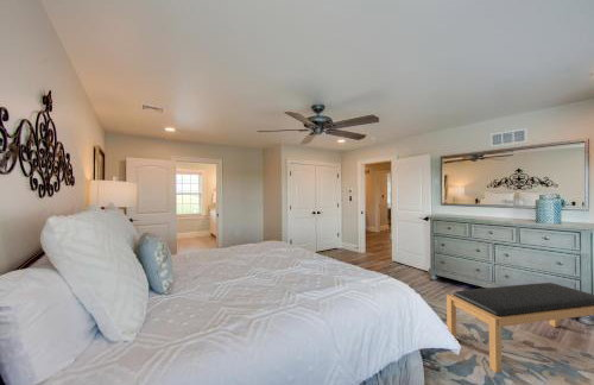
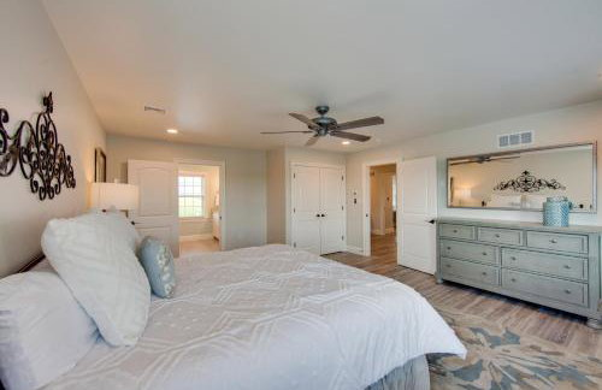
- bench (529, 318)
